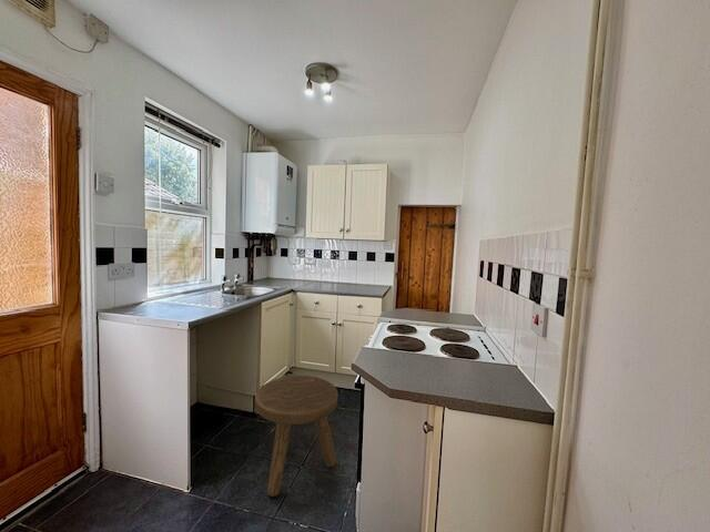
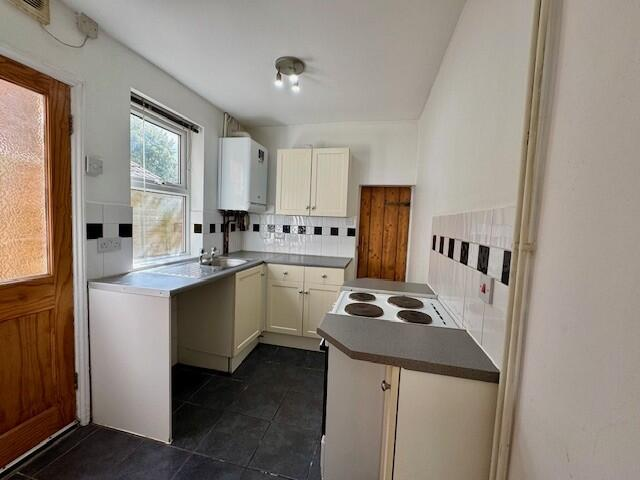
- stool (295, 423)
